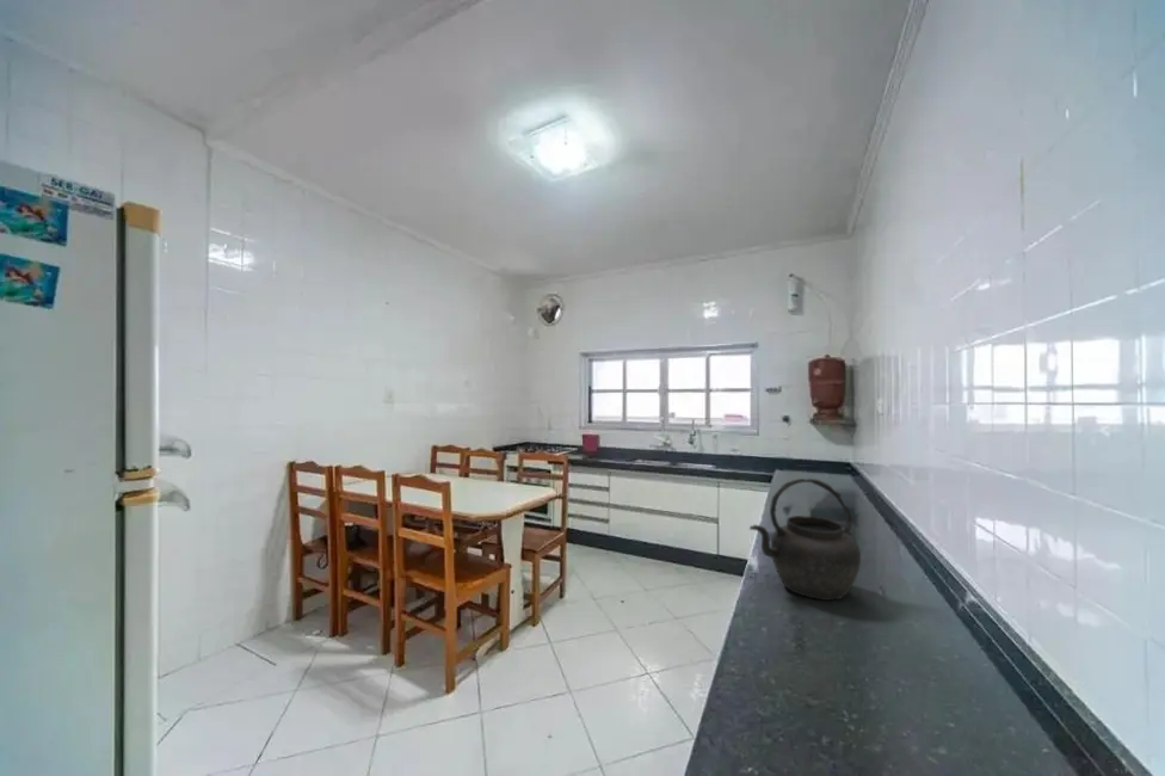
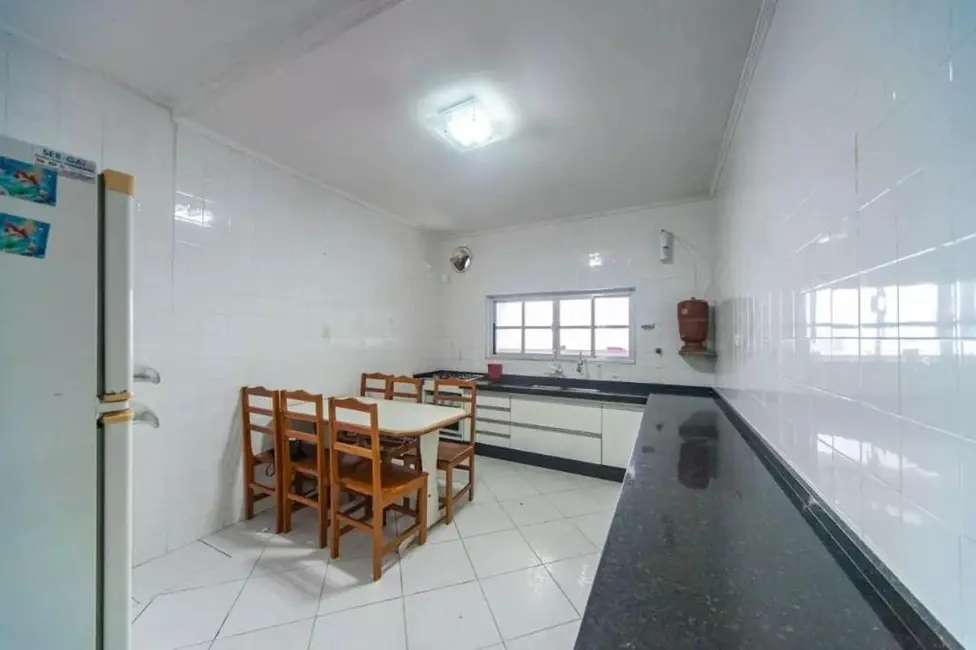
- kettle (801, 534)
